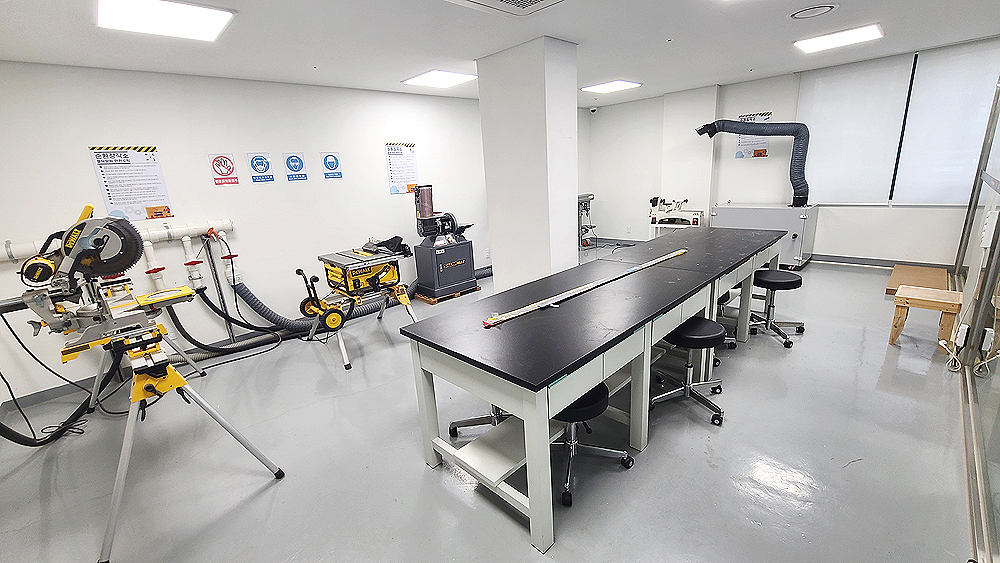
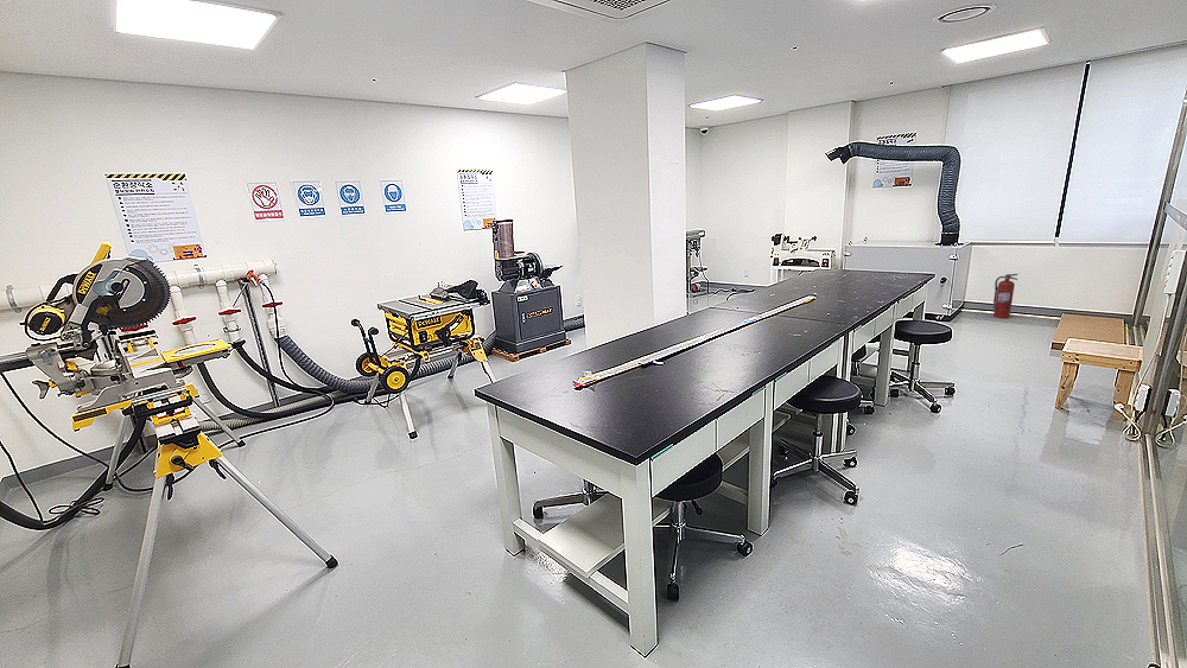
+ fire extinguisher (1004, 295)
